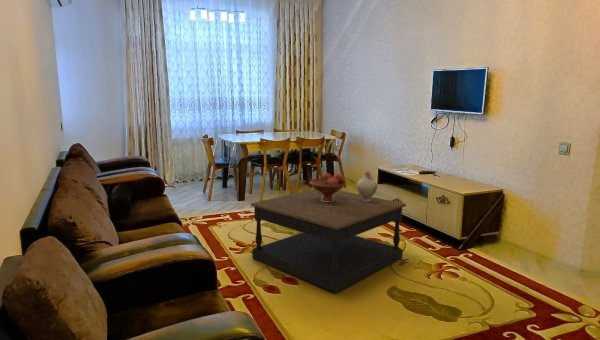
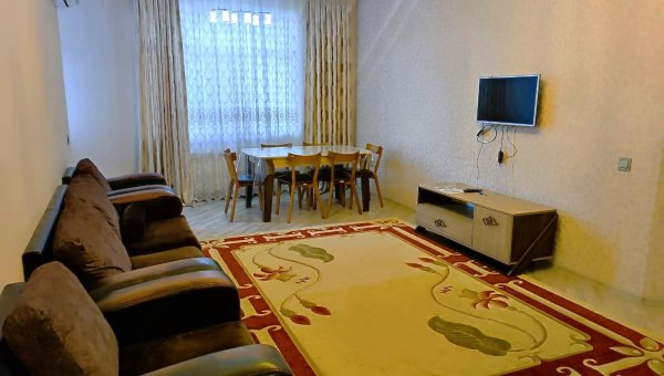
- decorative vase (366, 185)
- coffee table (328, 230)
- fruit bowl (327, 187)
